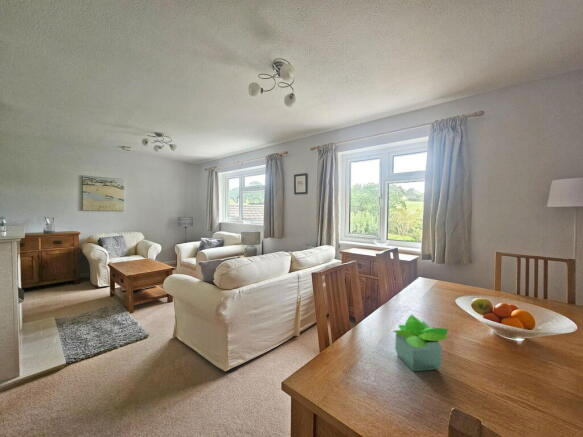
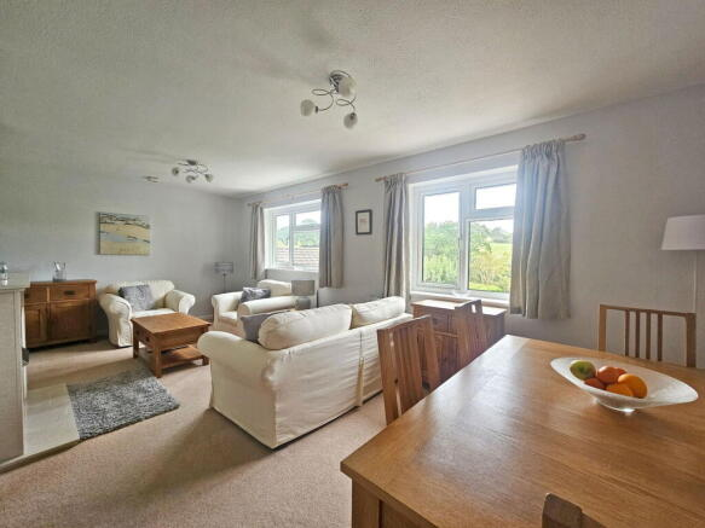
- potted plant (419, 342)
